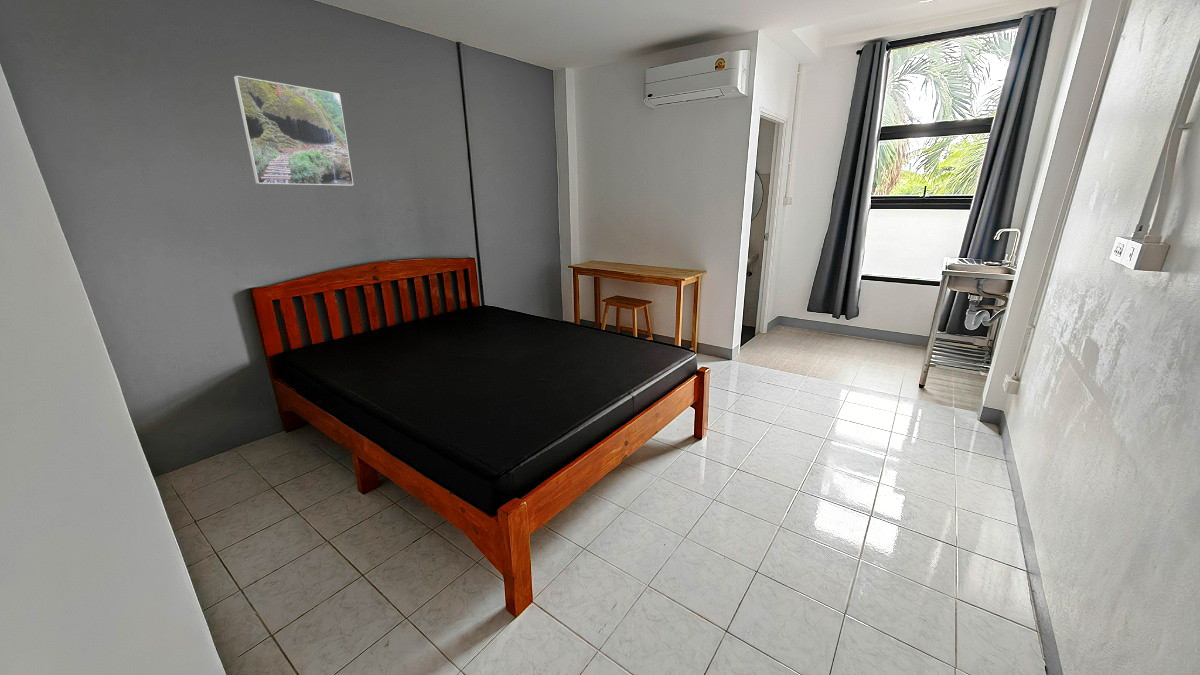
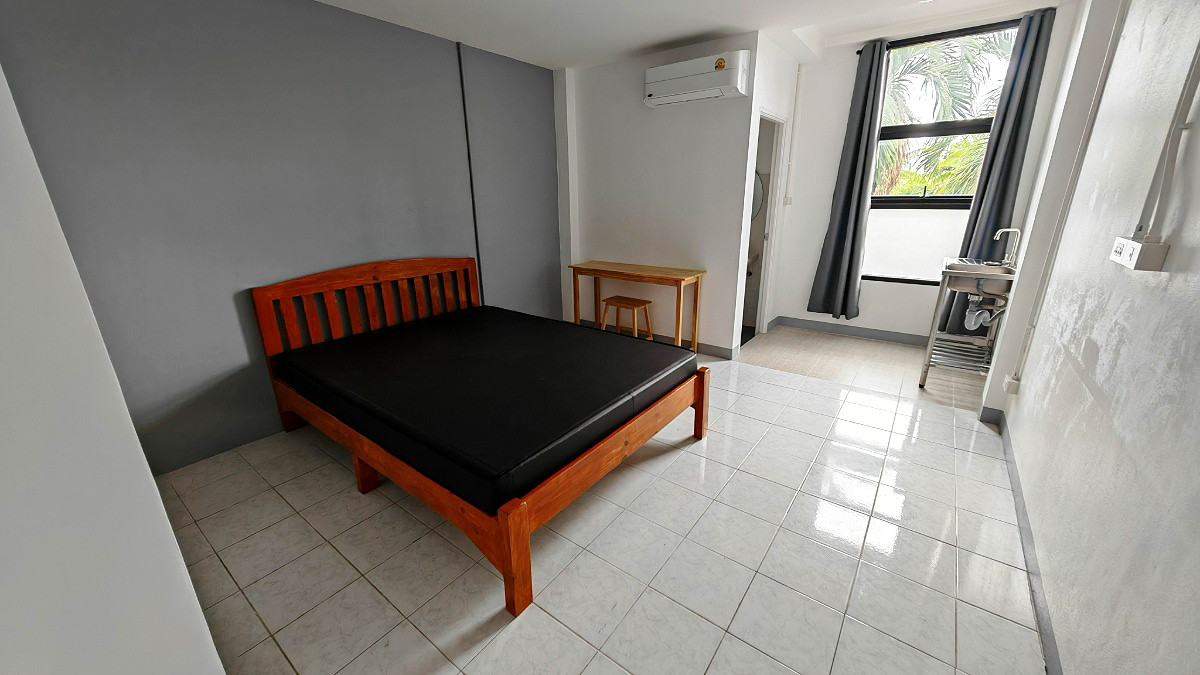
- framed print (299, 136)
